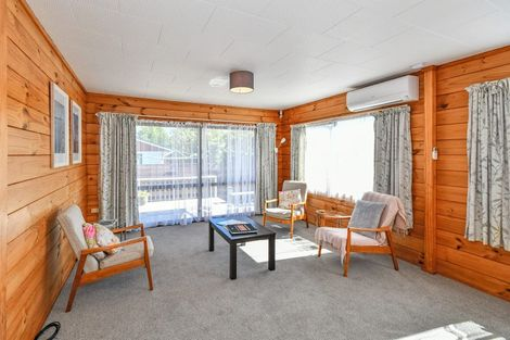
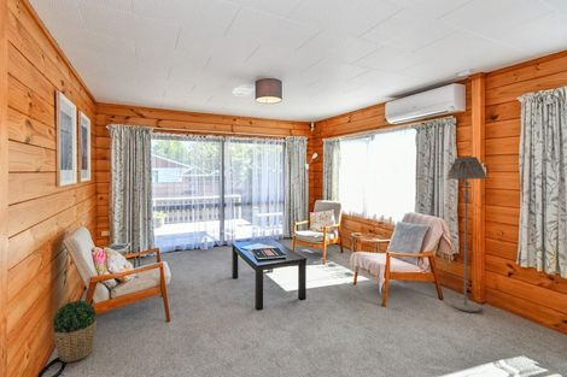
+ potted plant (75, 328)
+ floor lamp (466, 231)
